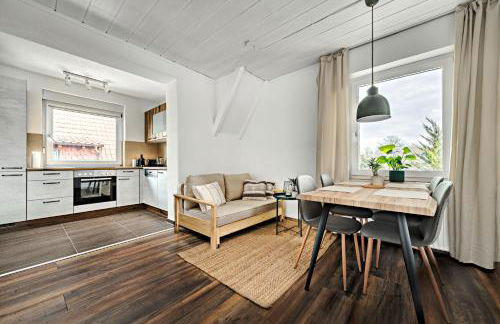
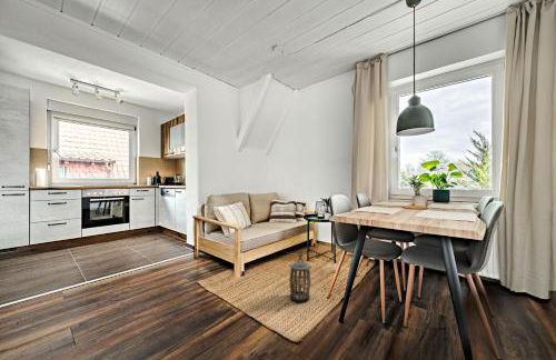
+ lantern (299, 274)
